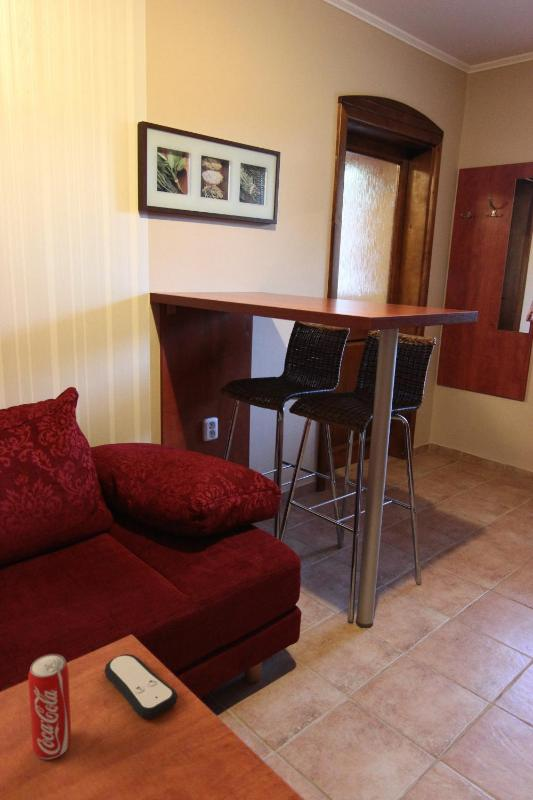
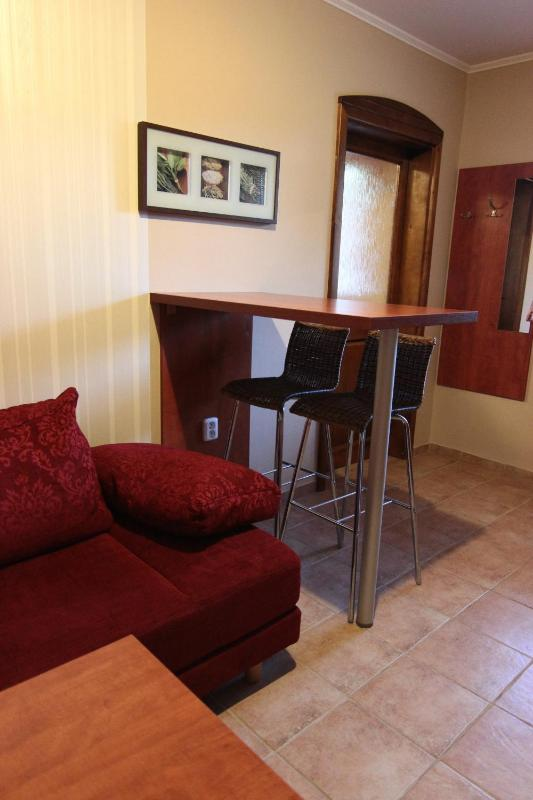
- beverage can (50, 705)
- remote control (138, 683)
